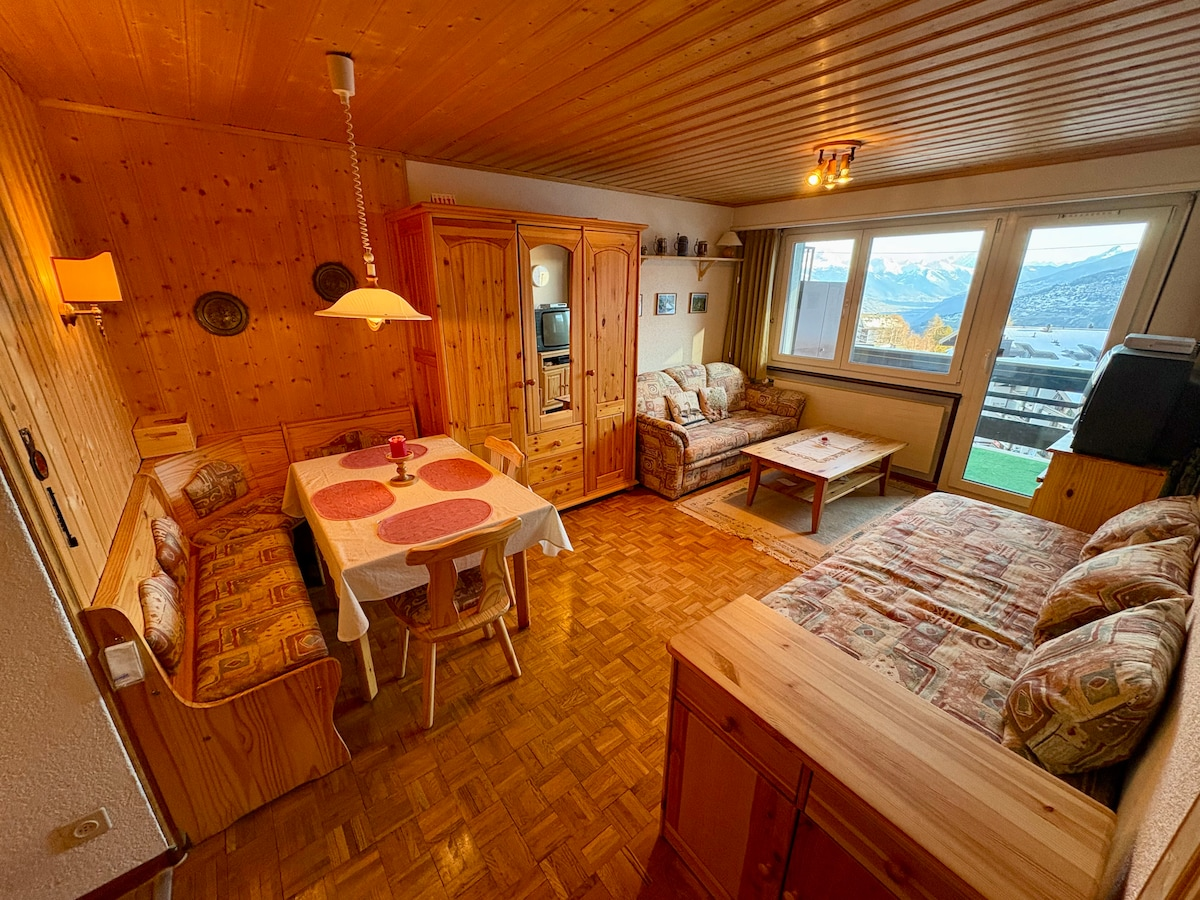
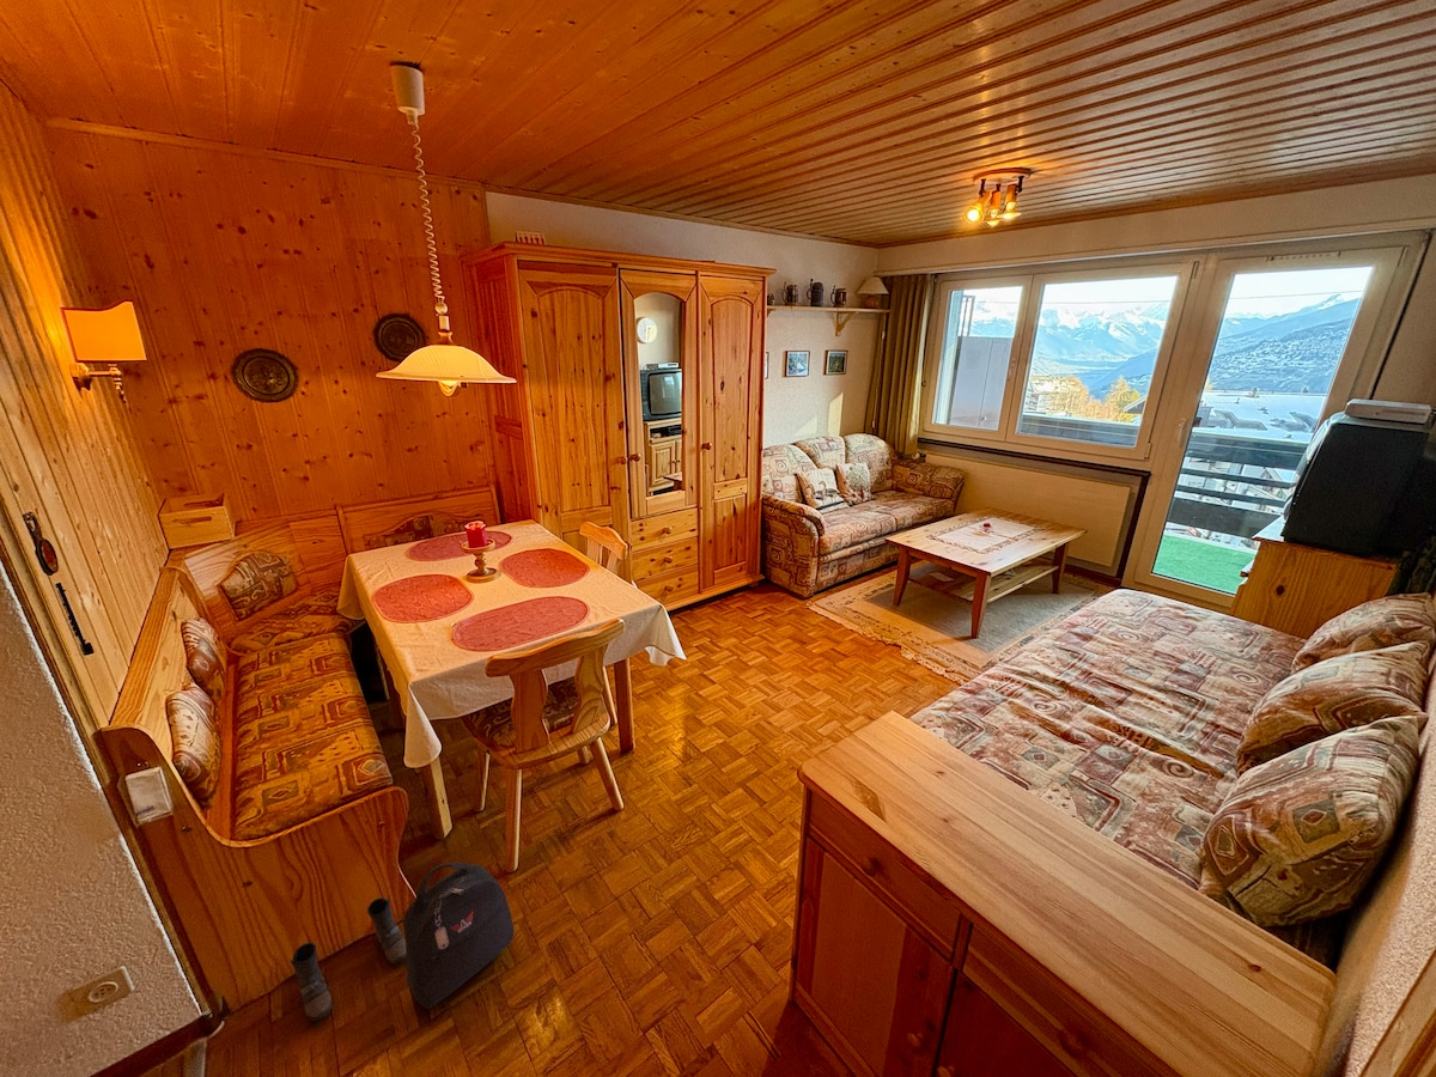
+ boots (378, 939)
+ backpack (456, 921)
